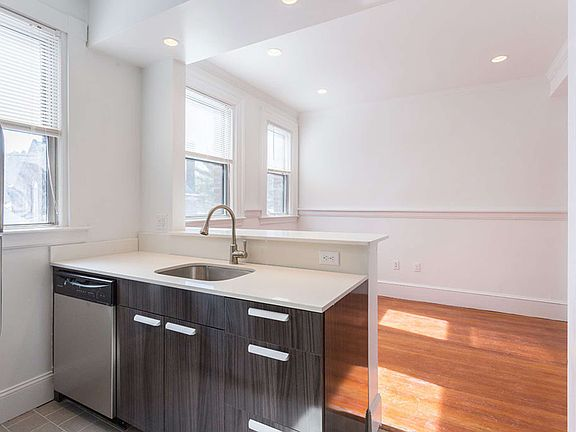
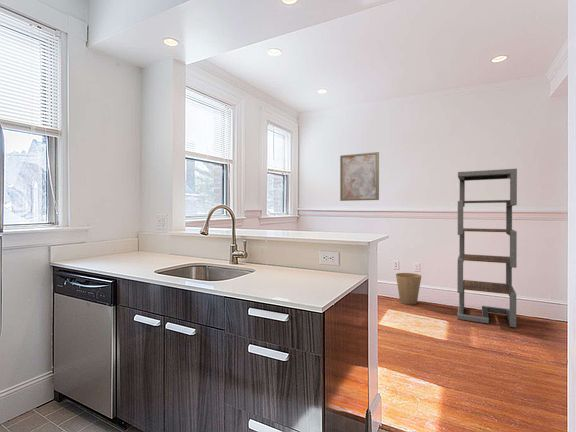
+ shelving unit (485, 255)
+ wall art (358, 177)
+ trash can (408, 288)
